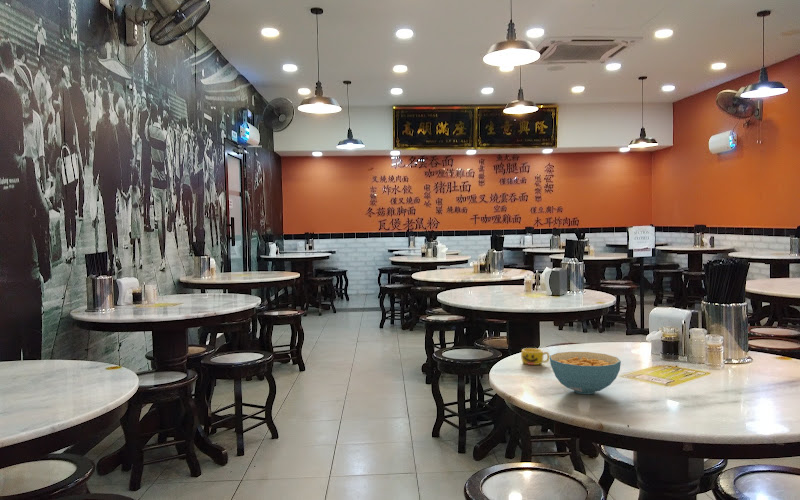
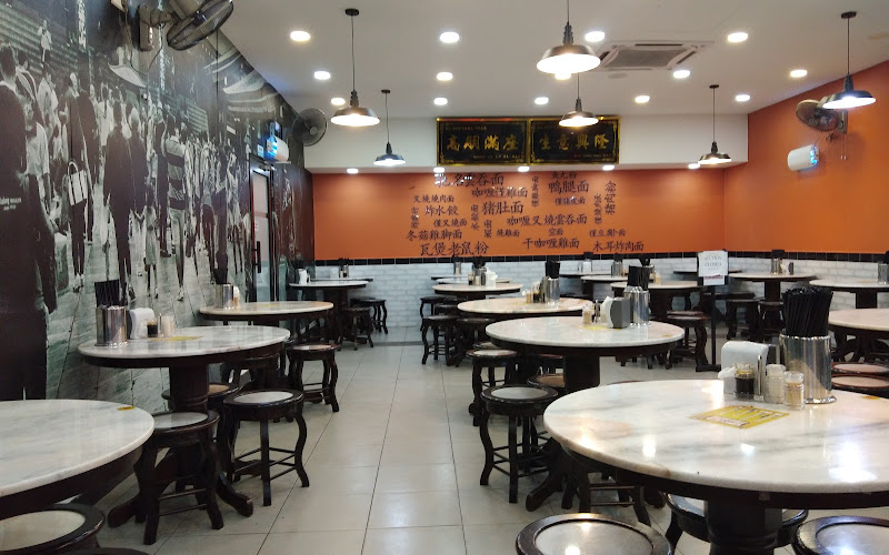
- cup (535, 356)
- cereal bowl (584, 375)
